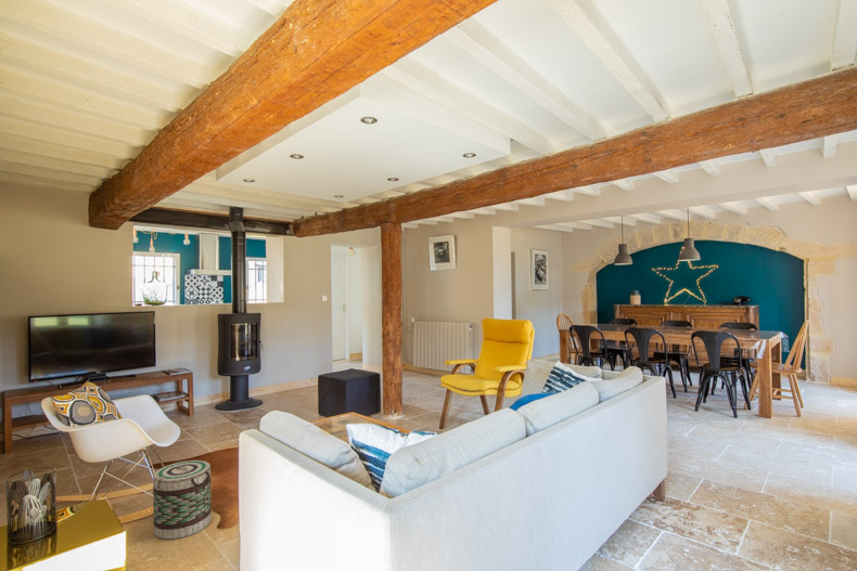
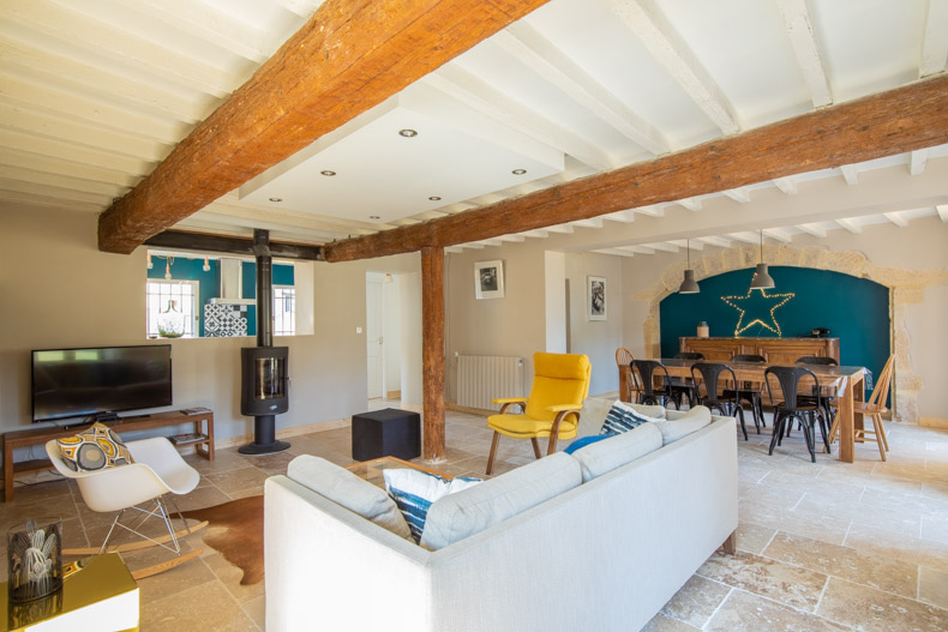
- basket (181, 496)
